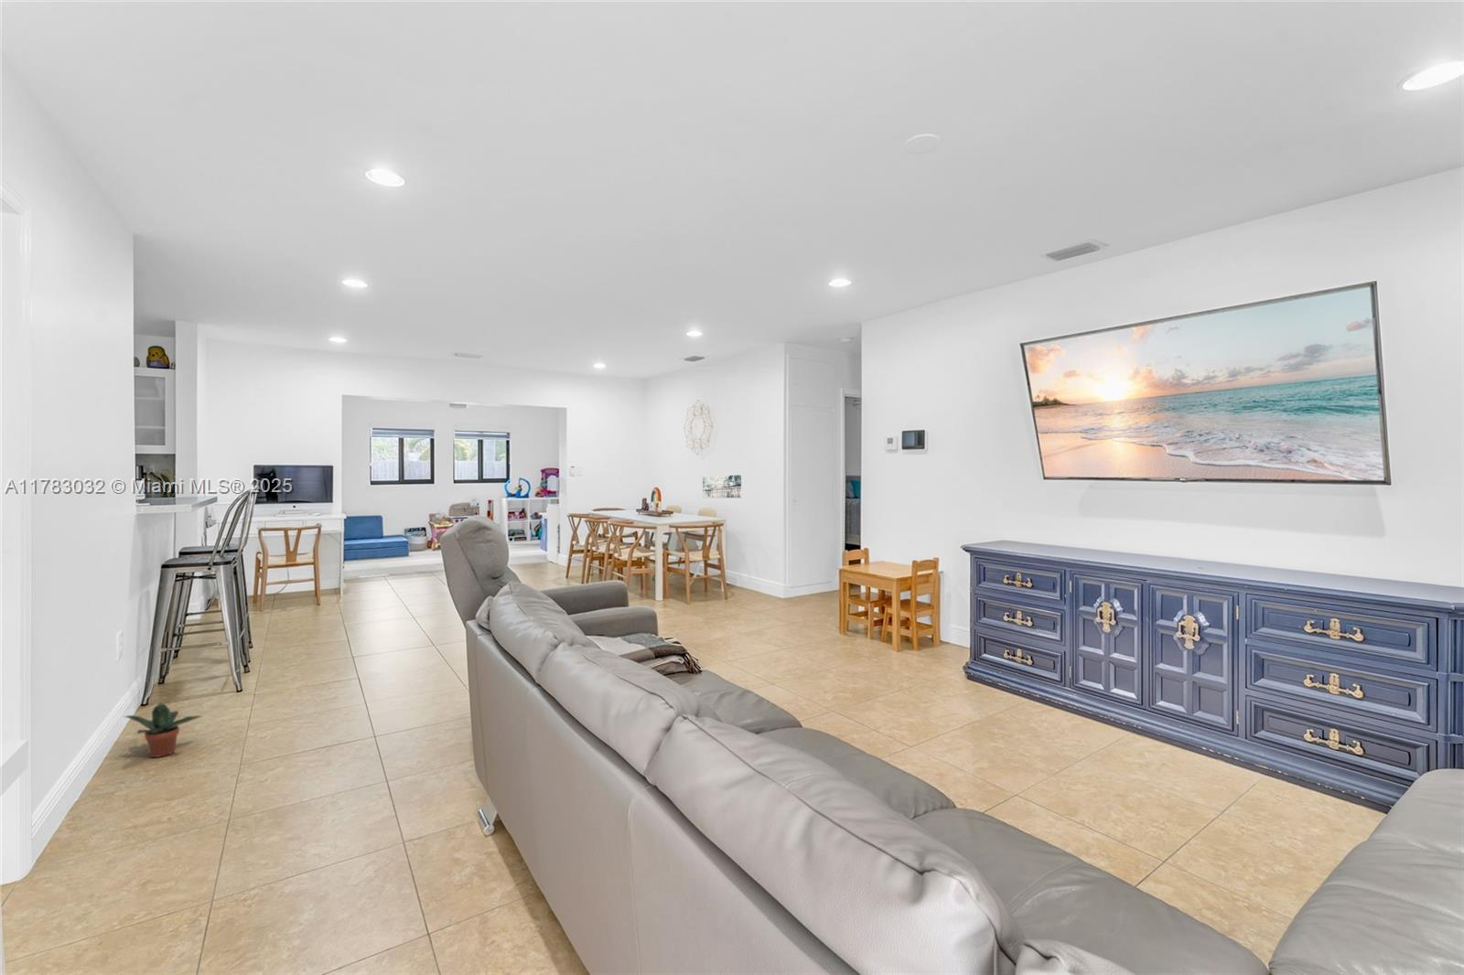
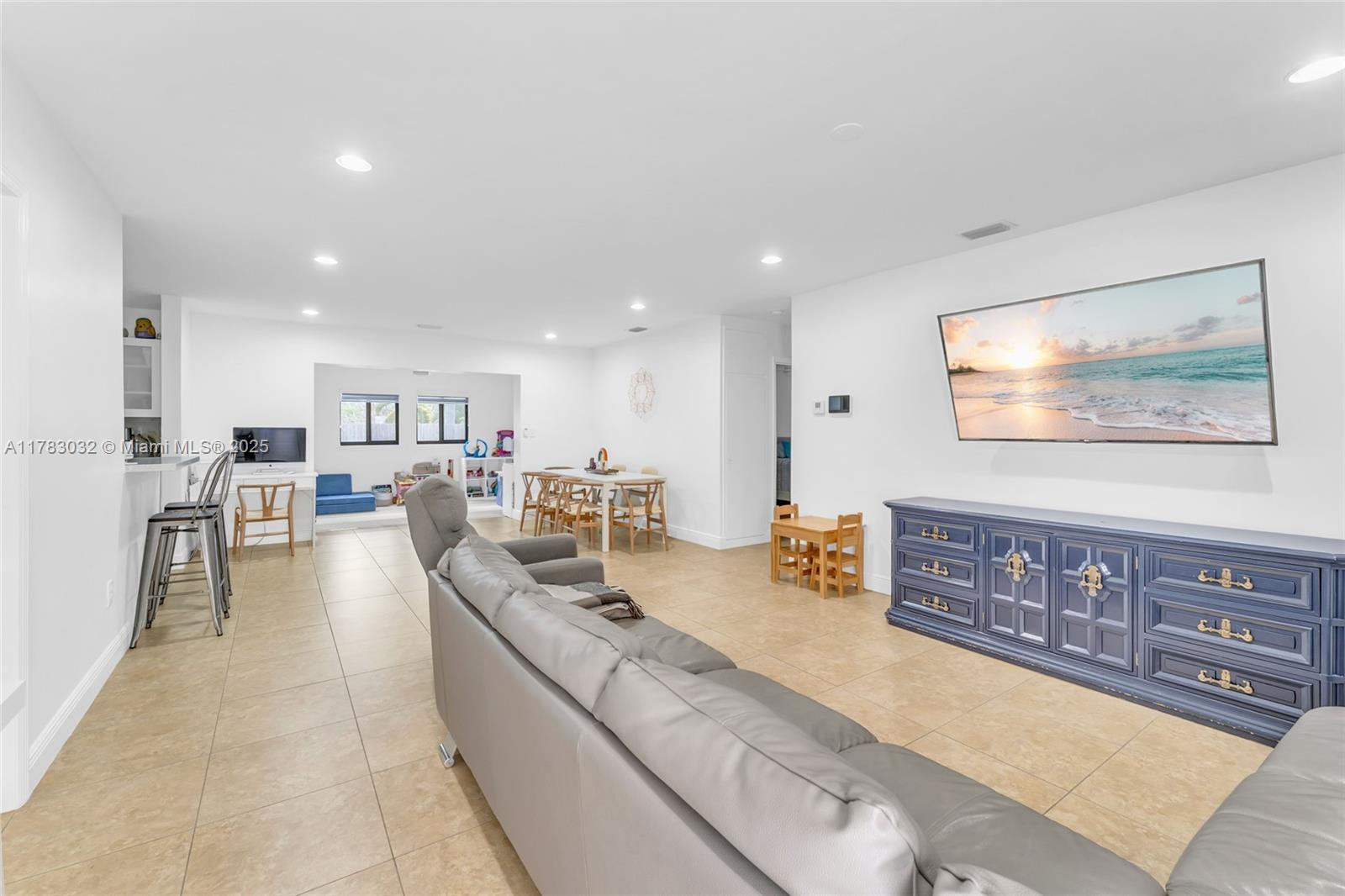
- wall art (721, 486)
- potted plant (163, 726)
